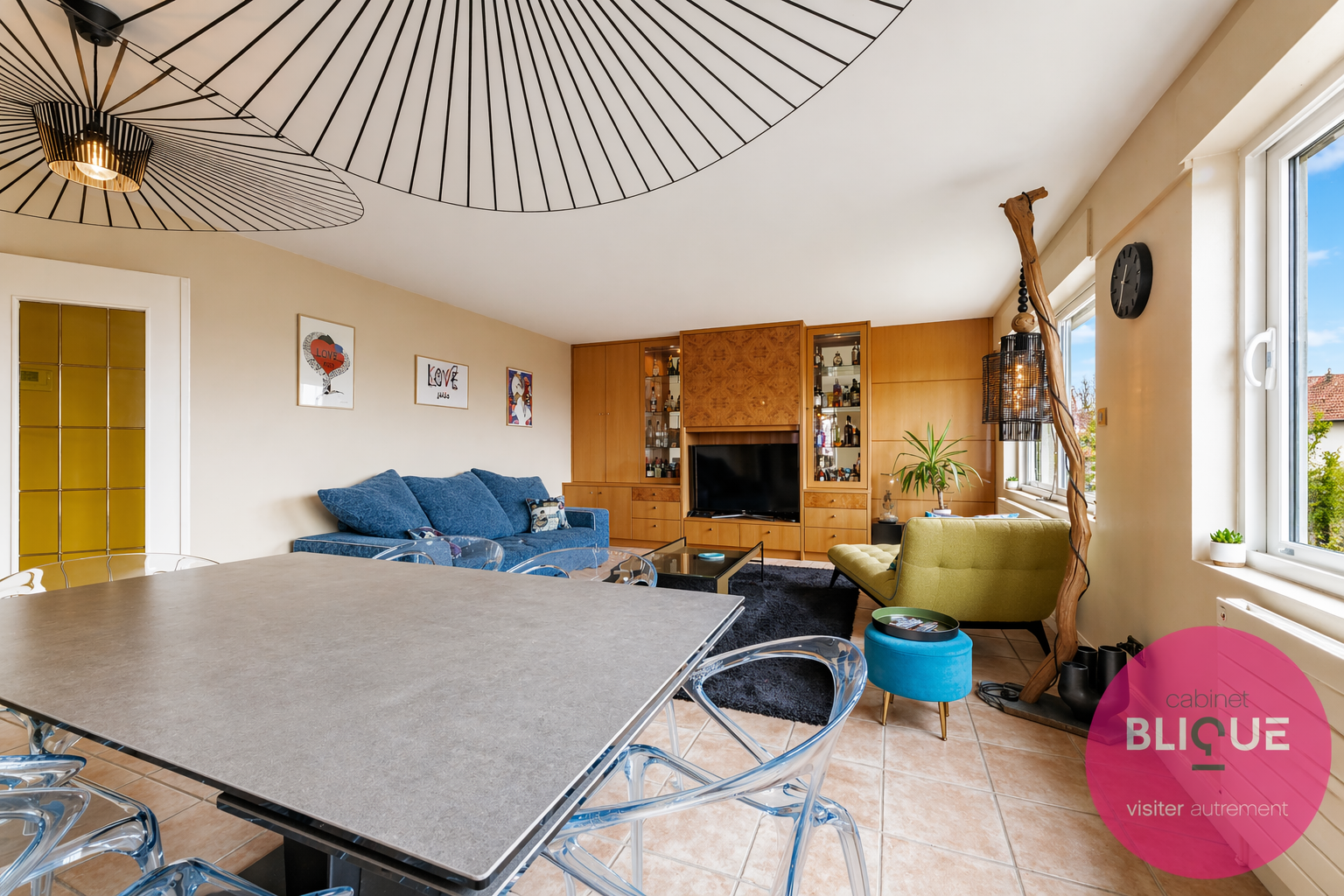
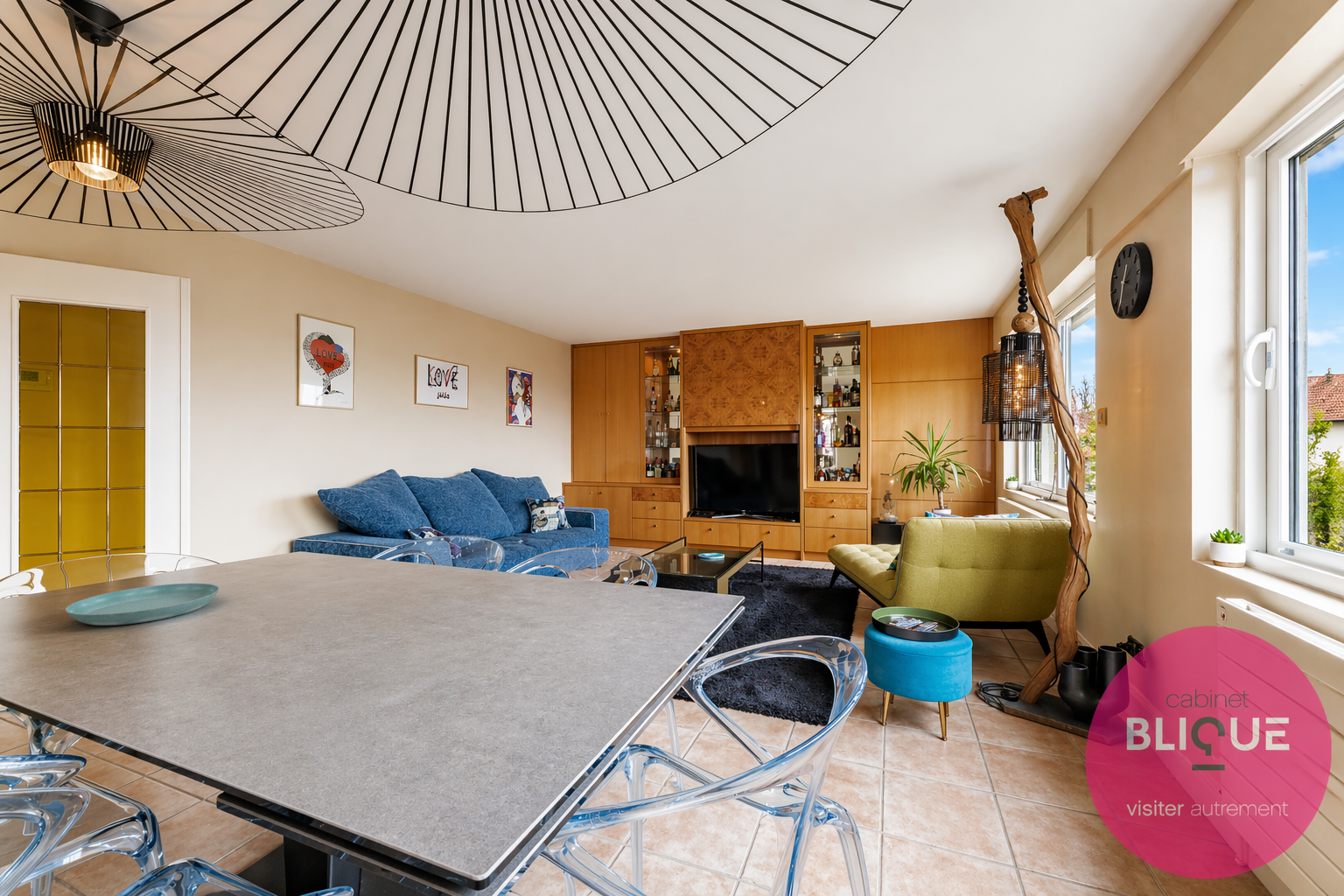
+ saucer (147, 604)
